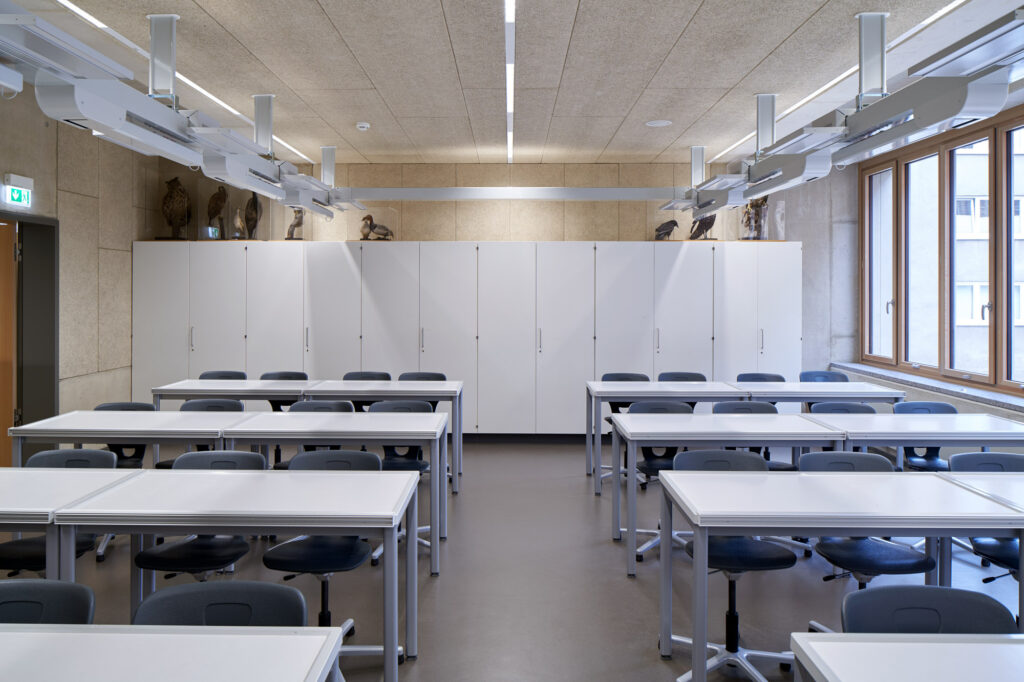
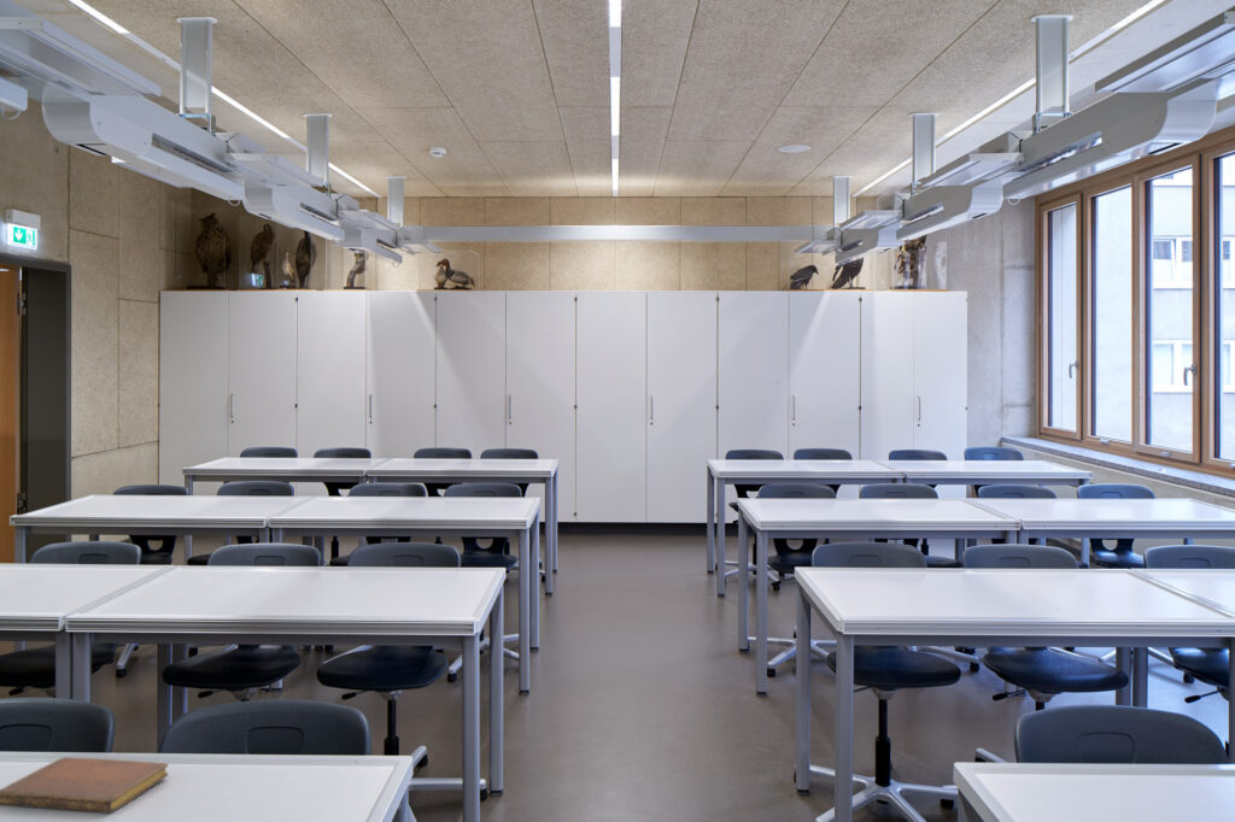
+ notebook (84, 783)
